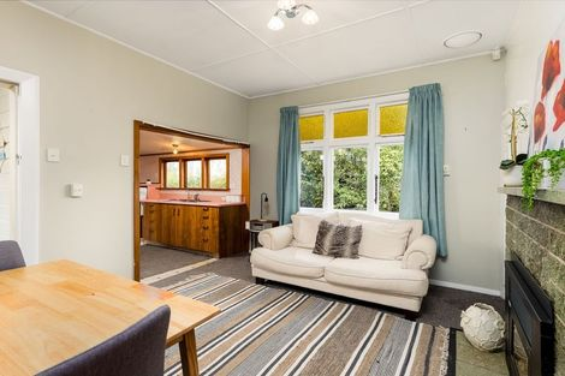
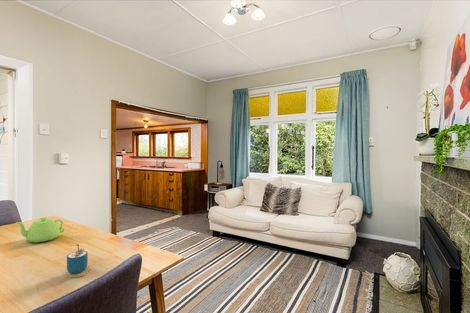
+ cup (77, 257)
+ teapot (41, 229)
